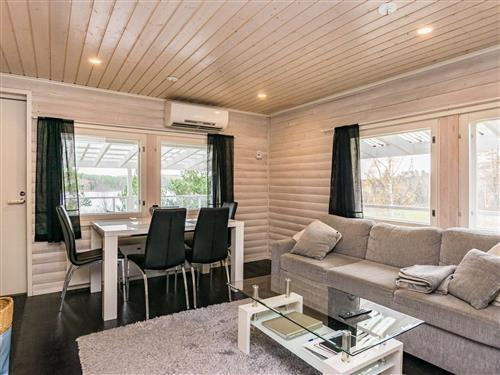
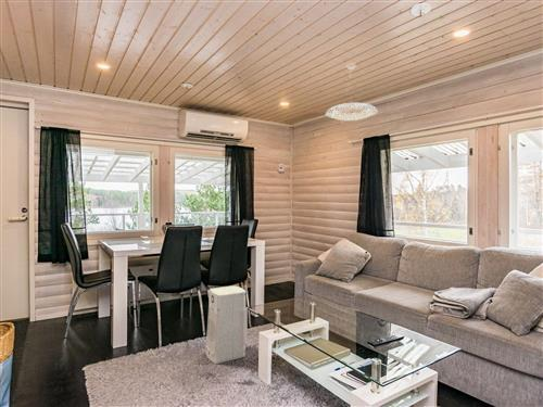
+ pendant lamp (346, 92)
+ air purifier (226, 321)
